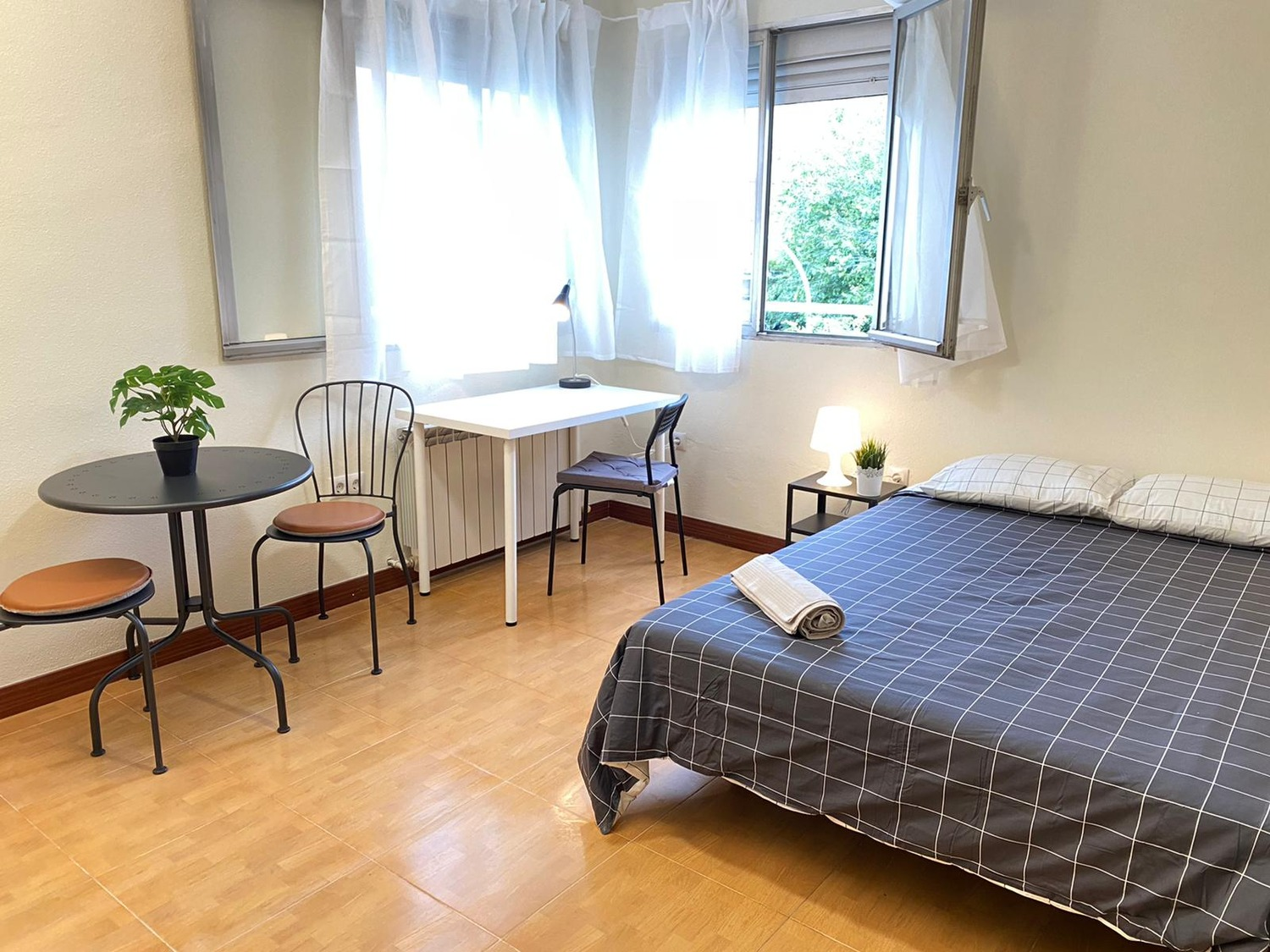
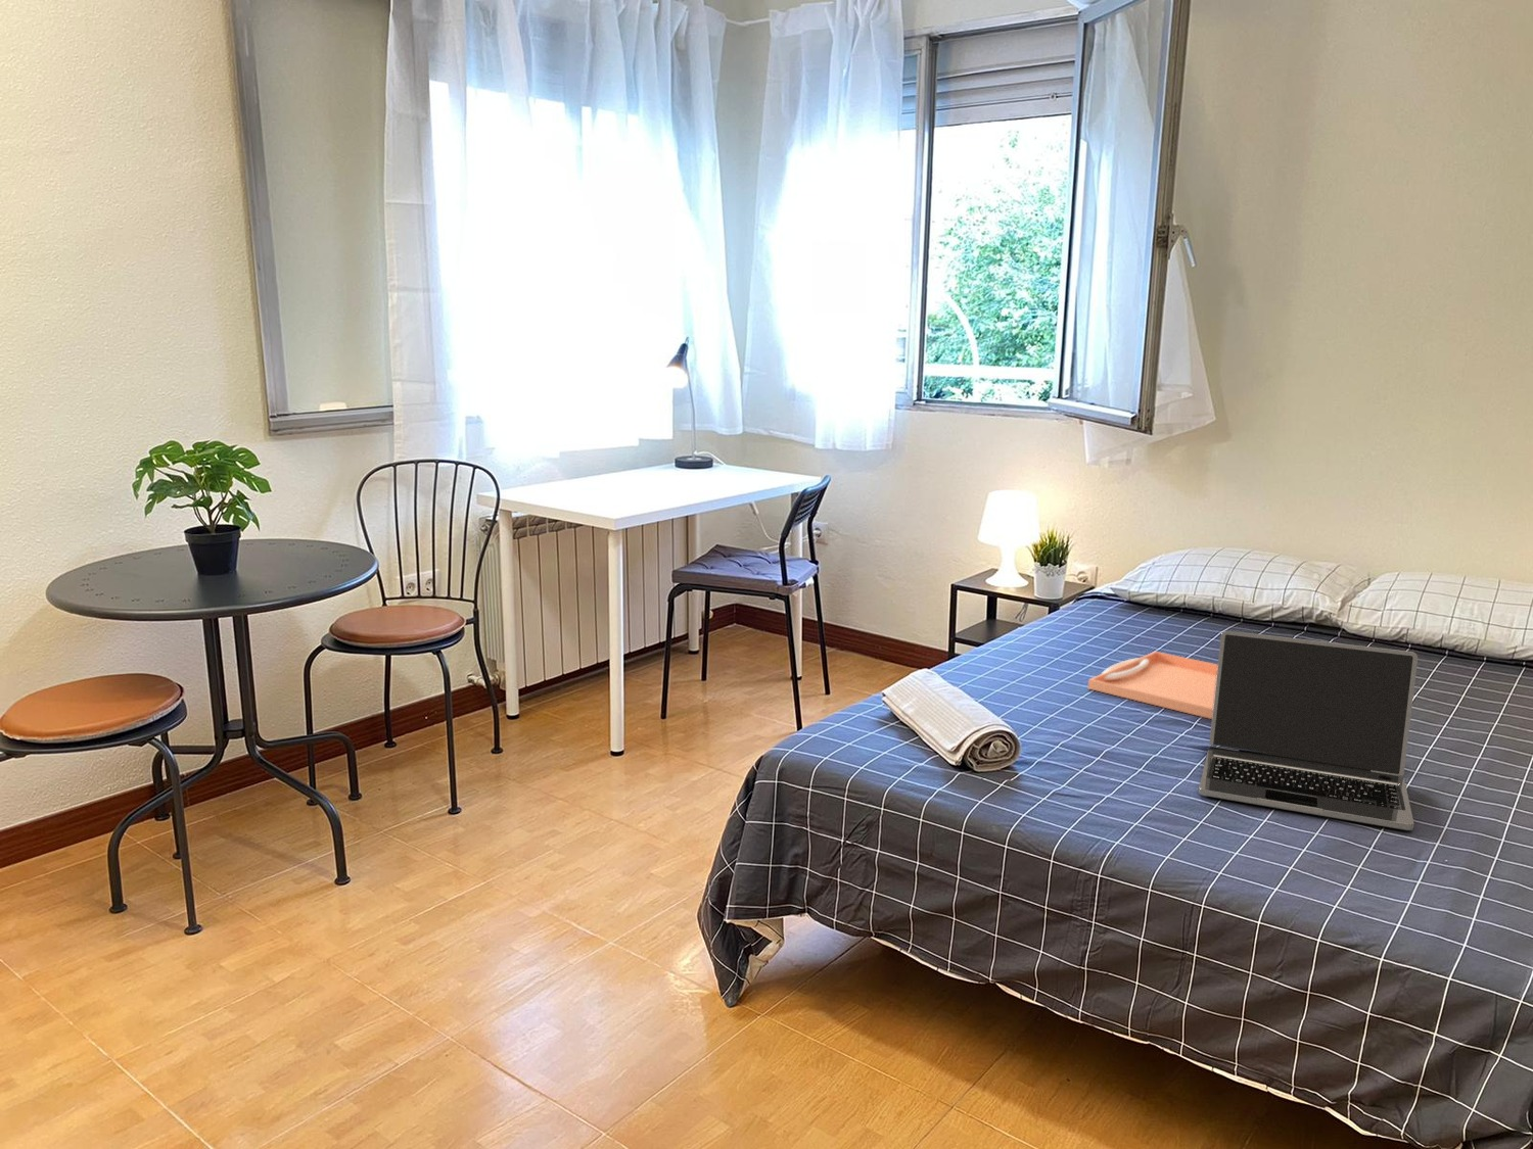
+ laptop (1310, 723)
+ serving tray (1202, 687)
